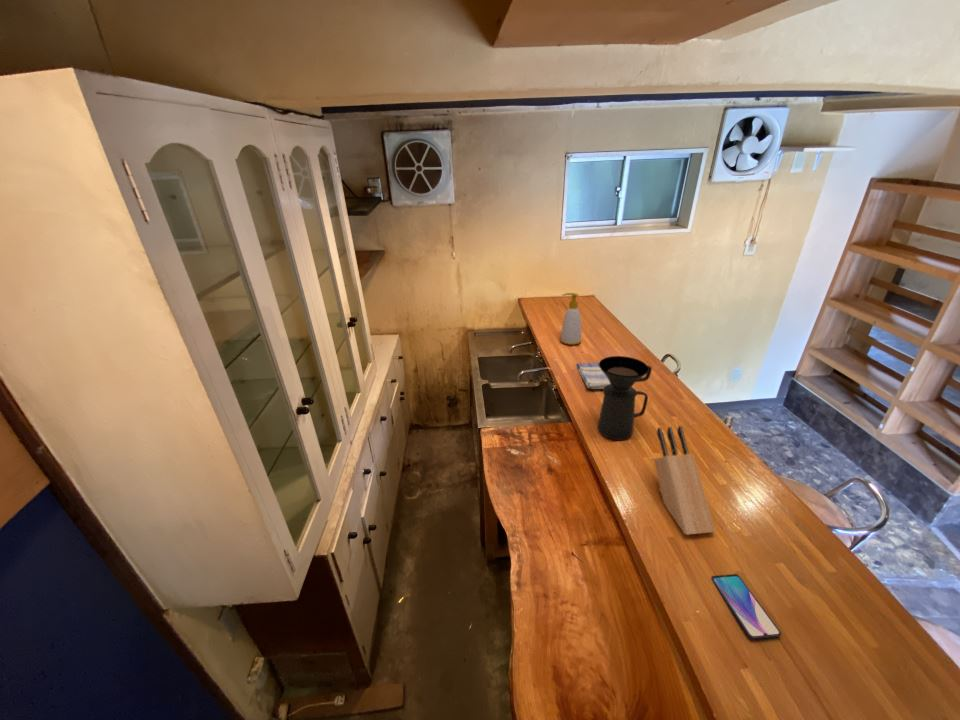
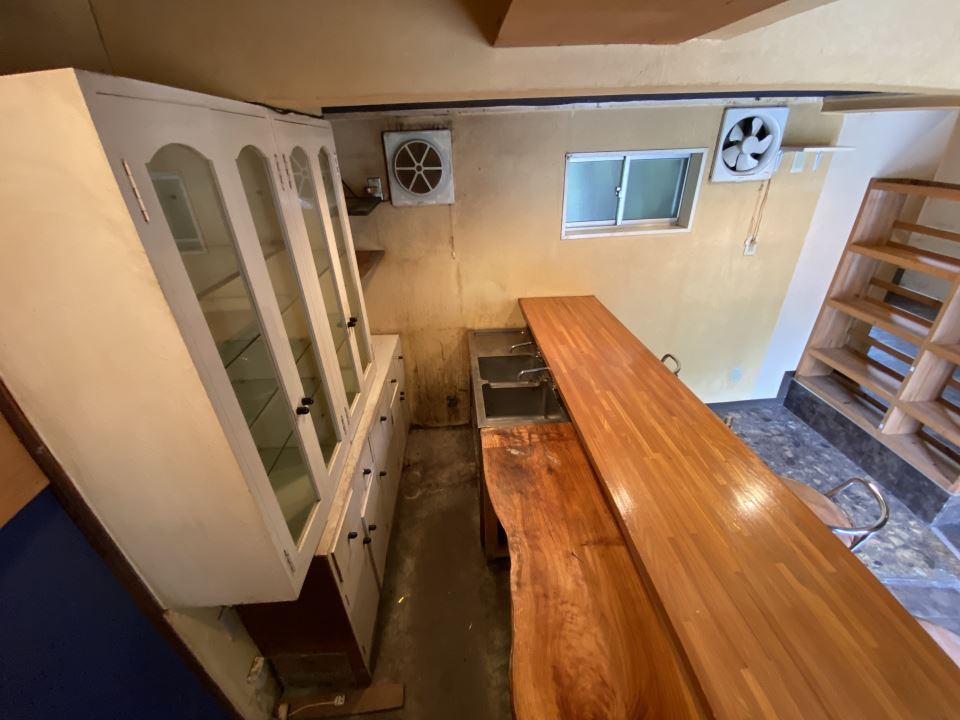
- soap bottle (572, 318)
- smartphone (743, 604)
- knife block (682, 475)
- coffee maker (619, 399)
- dish towel (599, 374)
